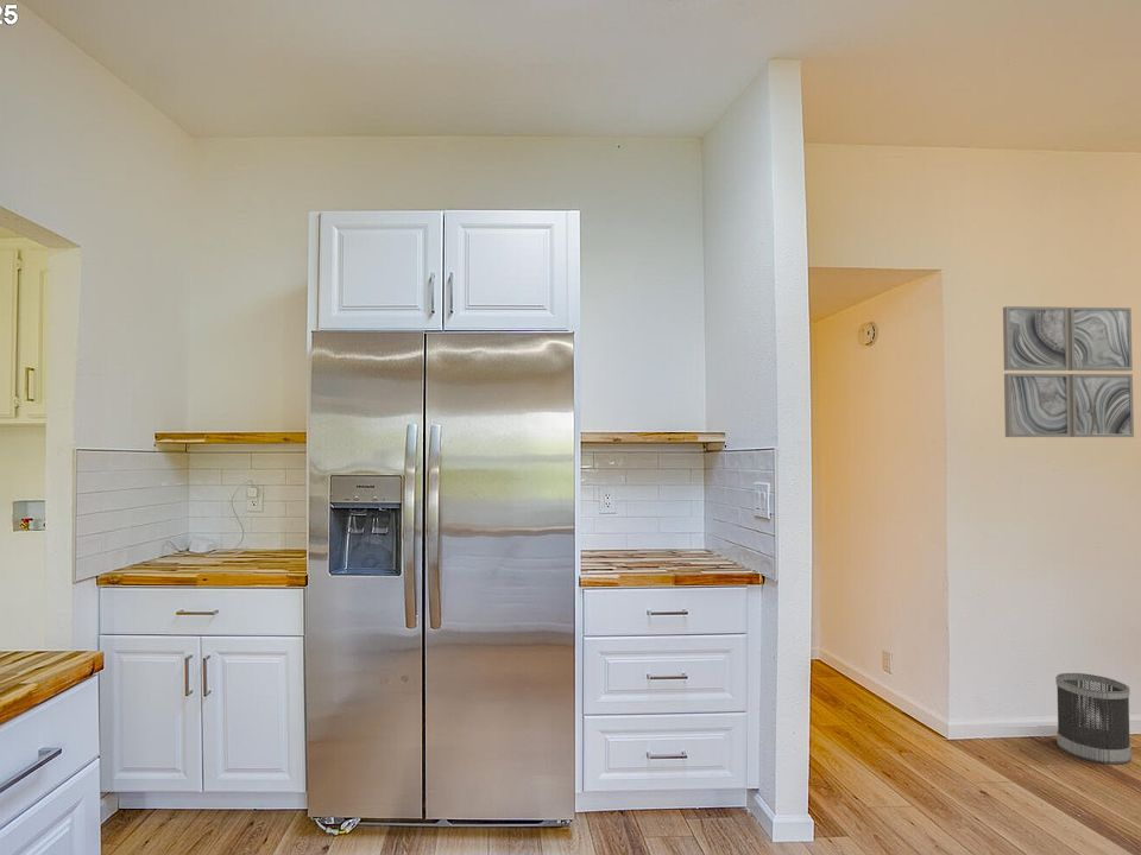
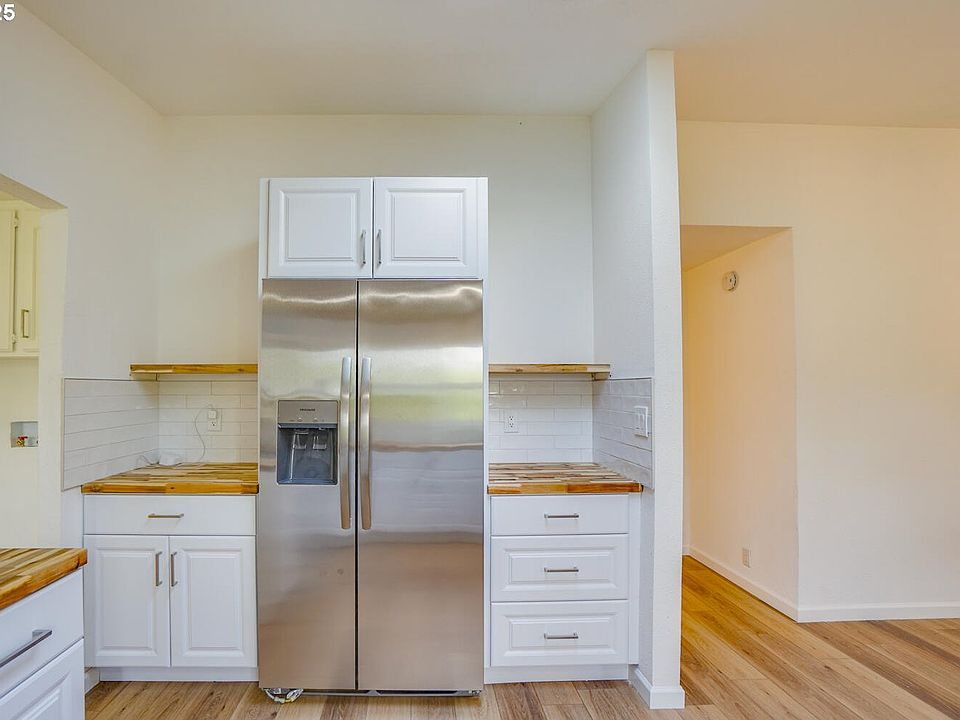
- wastebasket (1091, 716)
- wall art (1067, 369)
